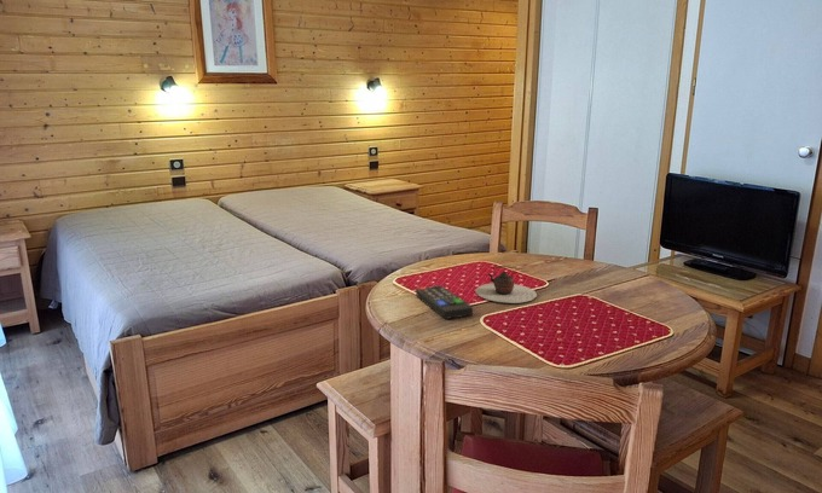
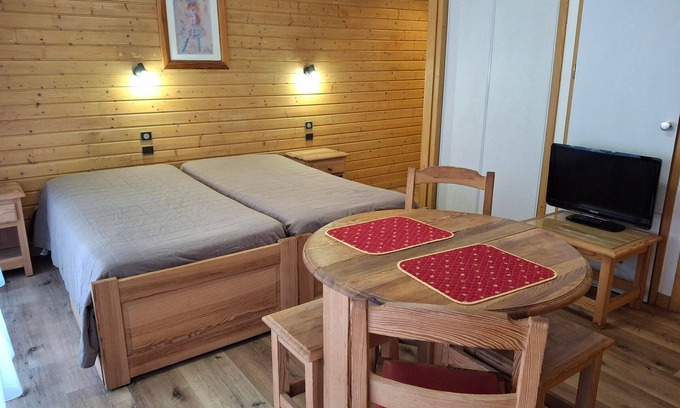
- teapot (506, 279)
- remote control (442, 300)
